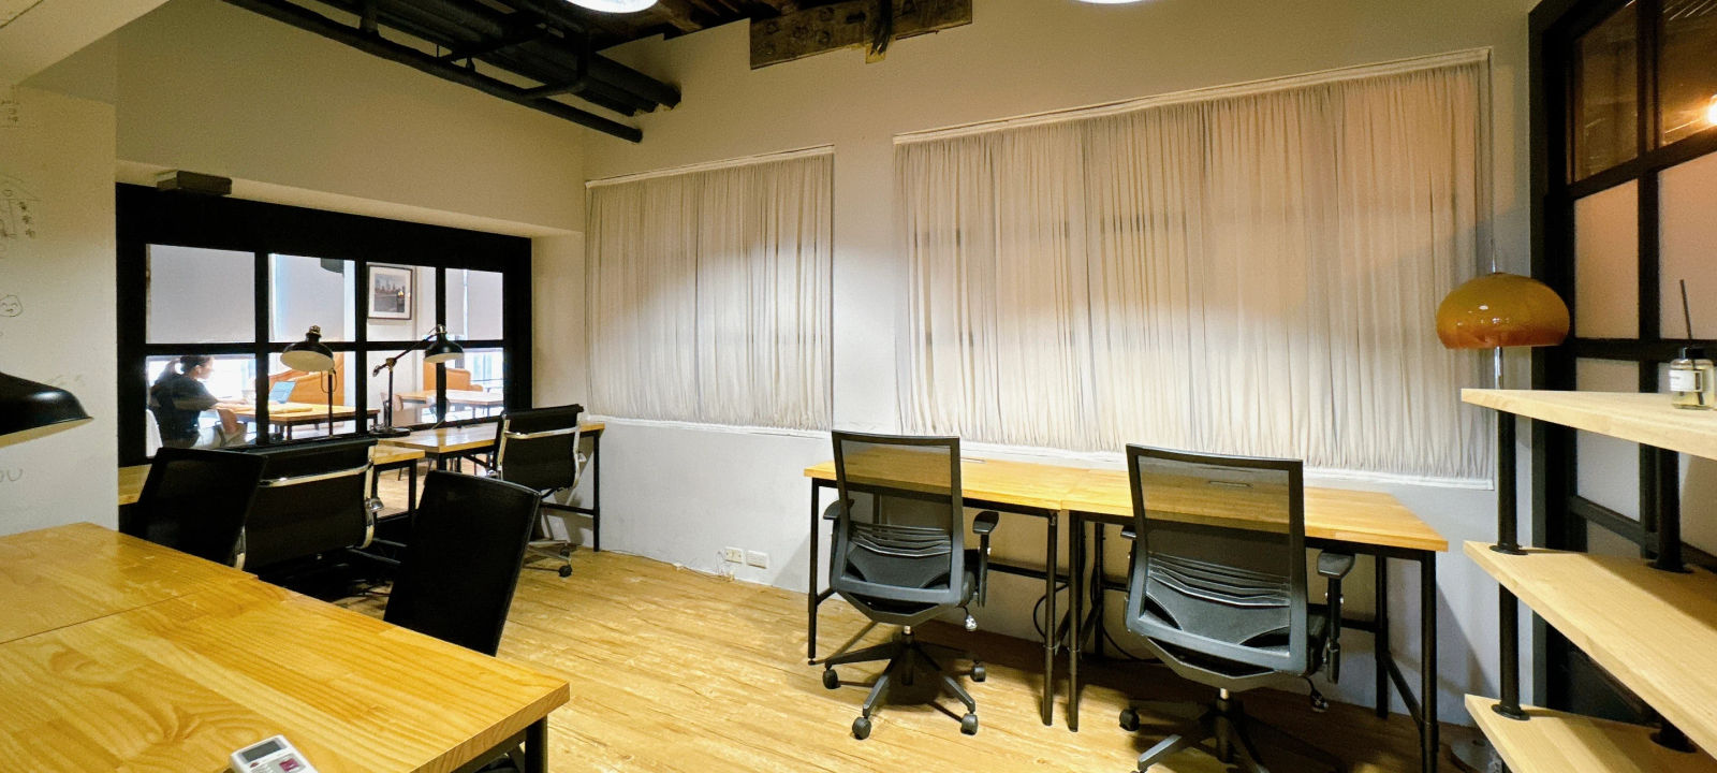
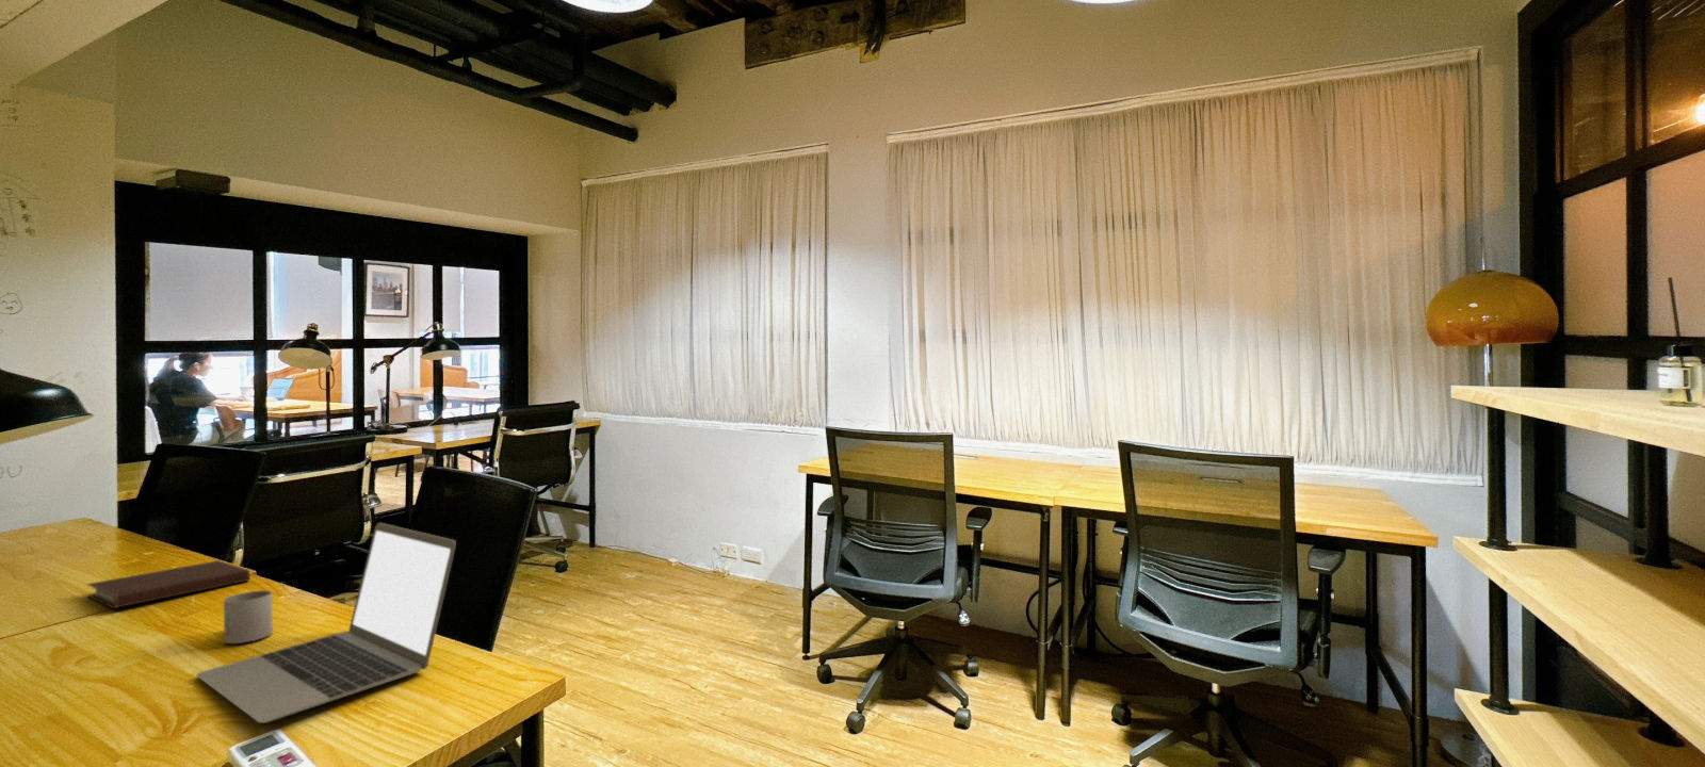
+ laptop (352, 613)
+ mug (244, 615)
+ notebook (171, 582)
